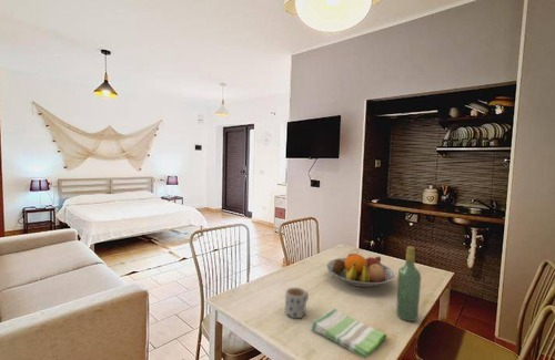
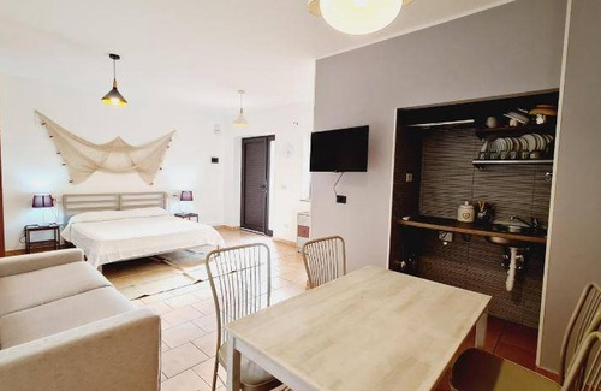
- fruit bowl (360, 266)
- wine bottle (408, 281)
- dish towel (347, 329)
- mug (297, 300)
